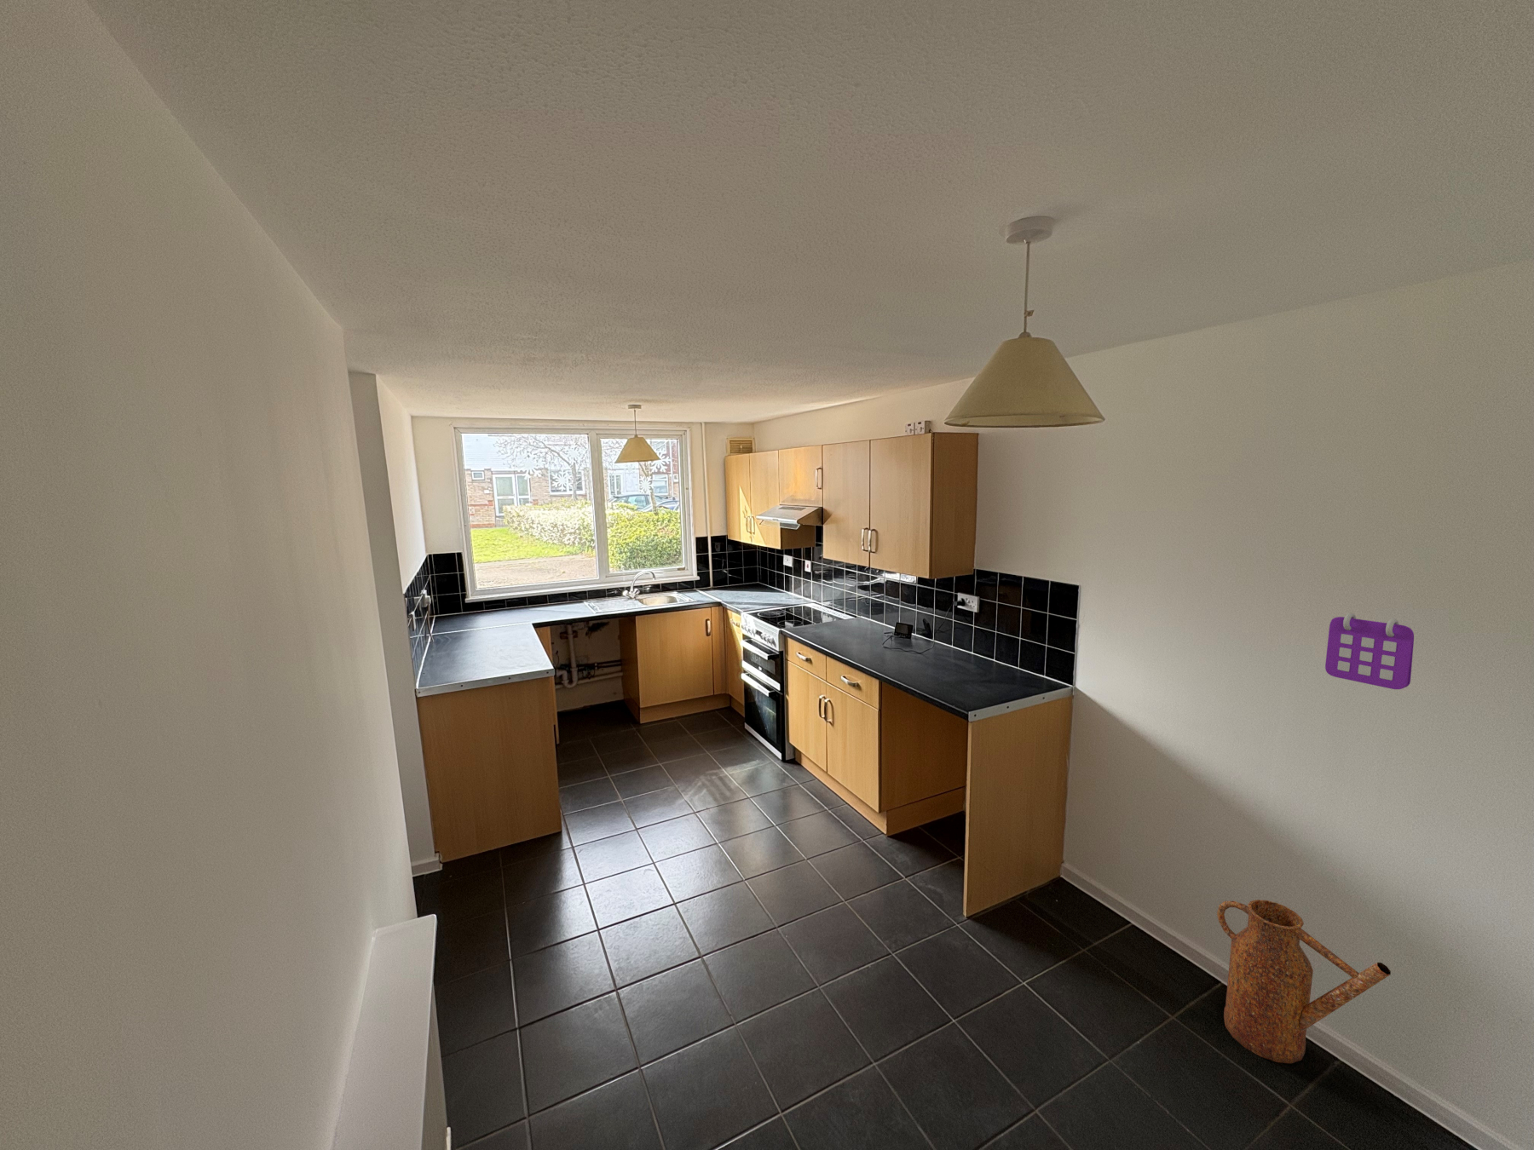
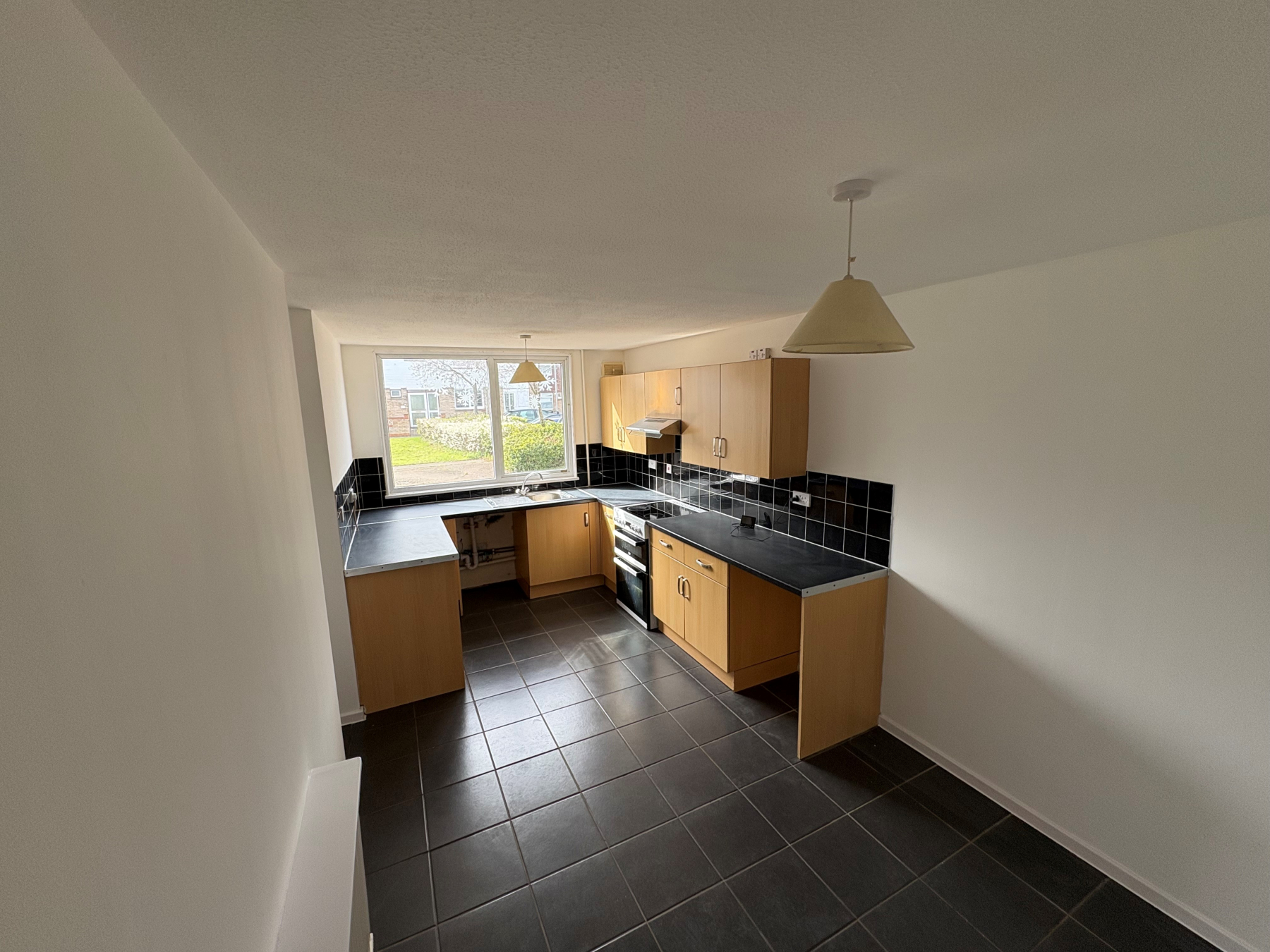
- calendar (1367, 649)
- watering can (1290, 986)
